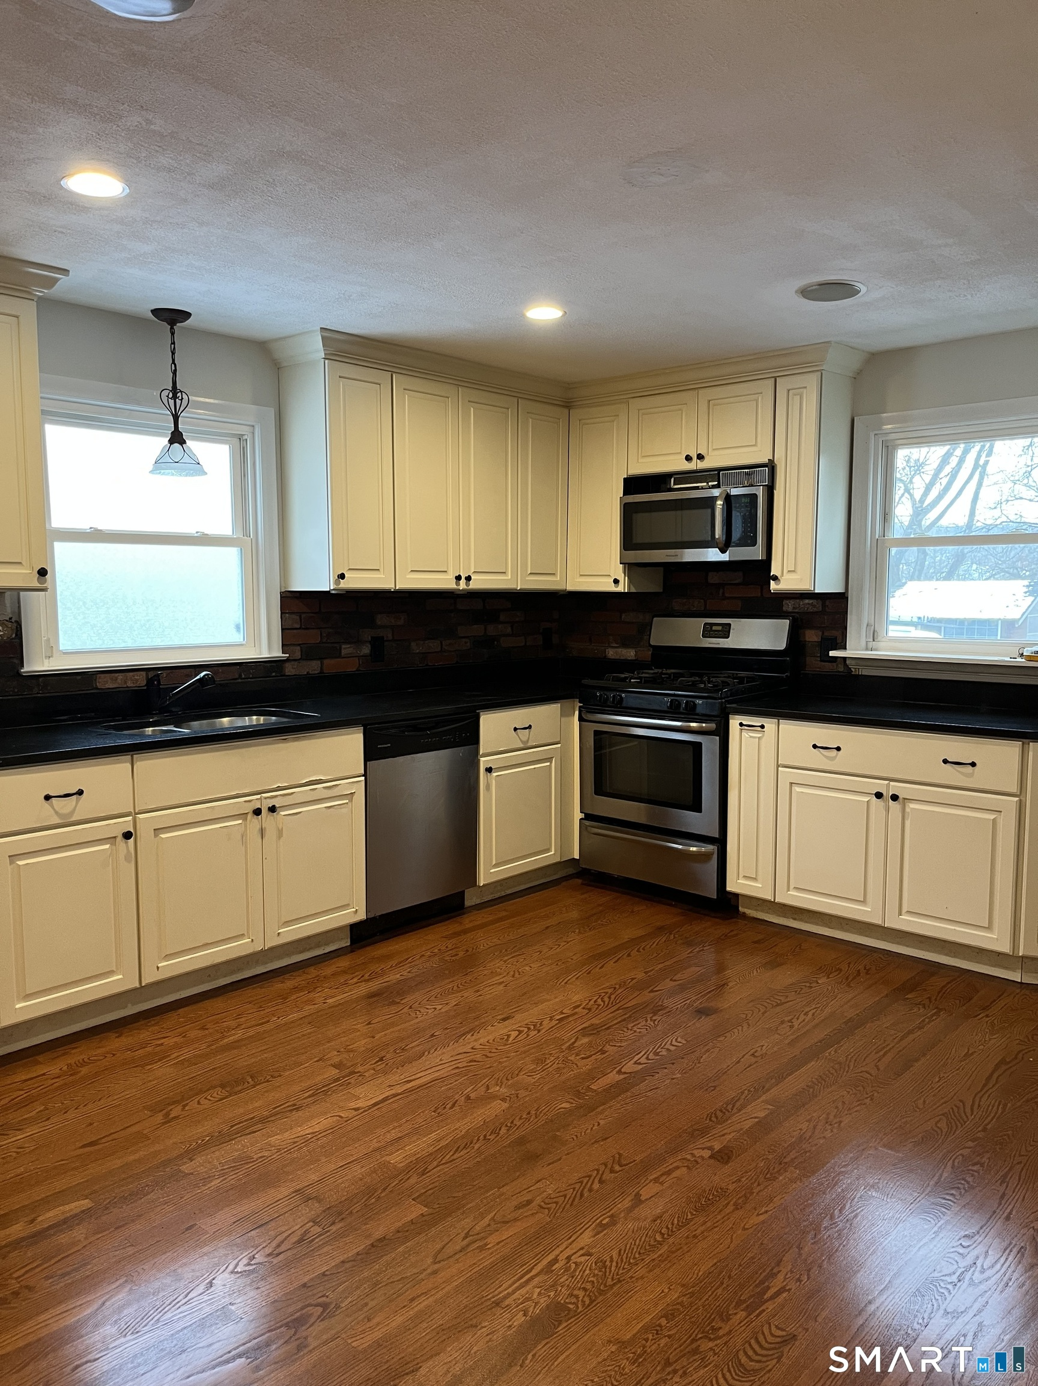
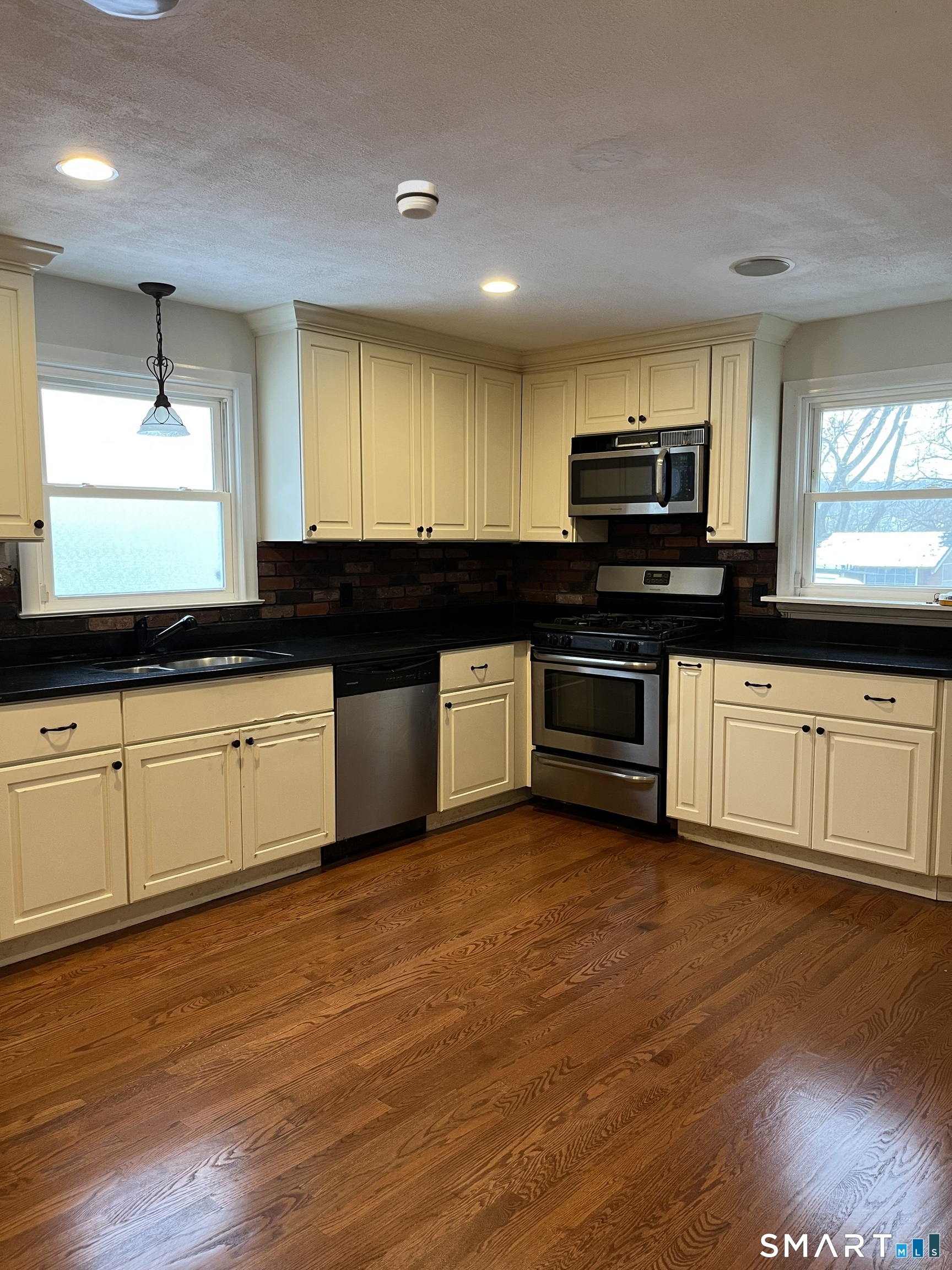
+ smoke detector (417, 200)
